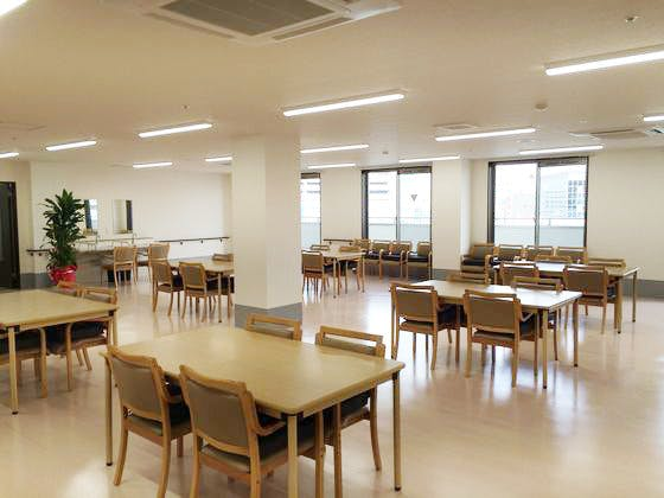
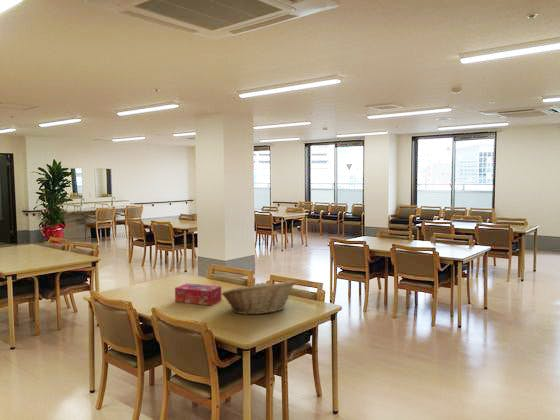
+ tissue box (198, 293)
+ fruit basket (259, 294)
